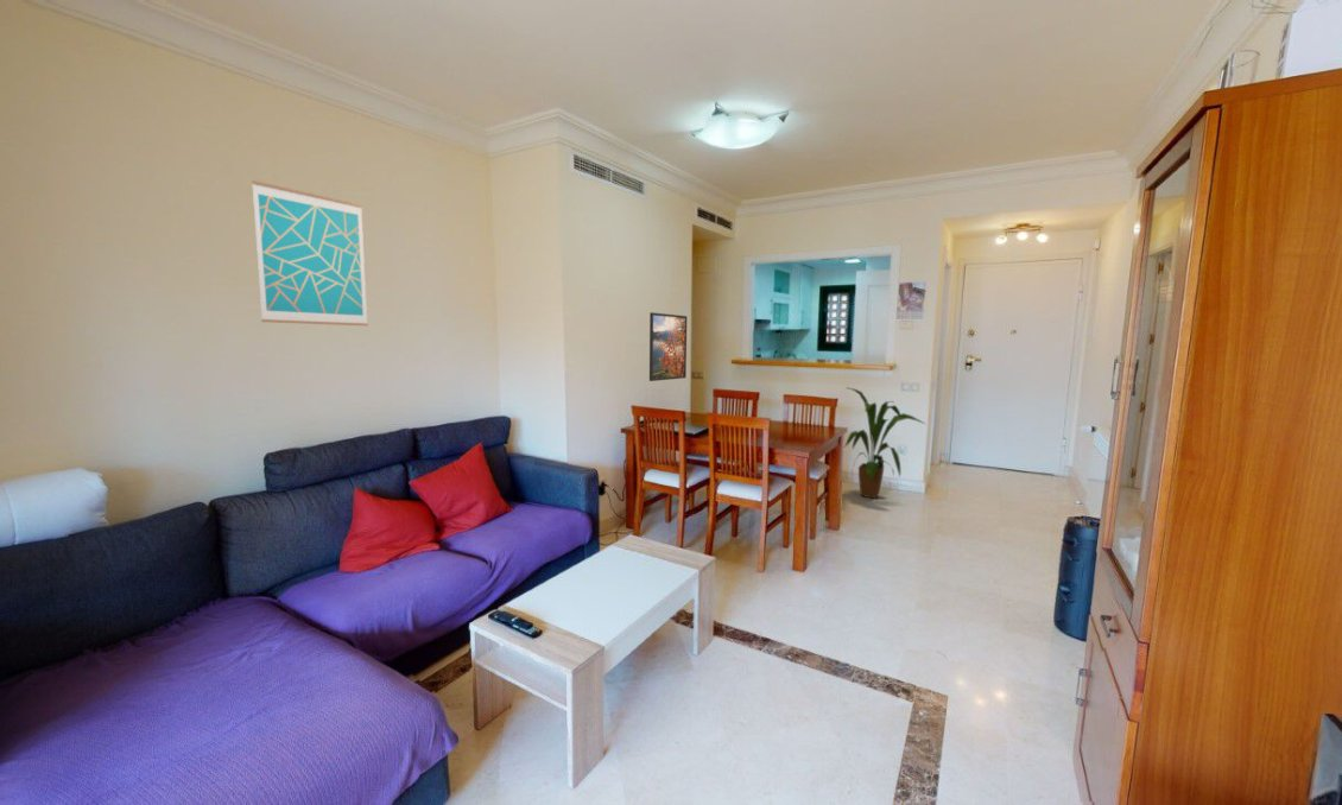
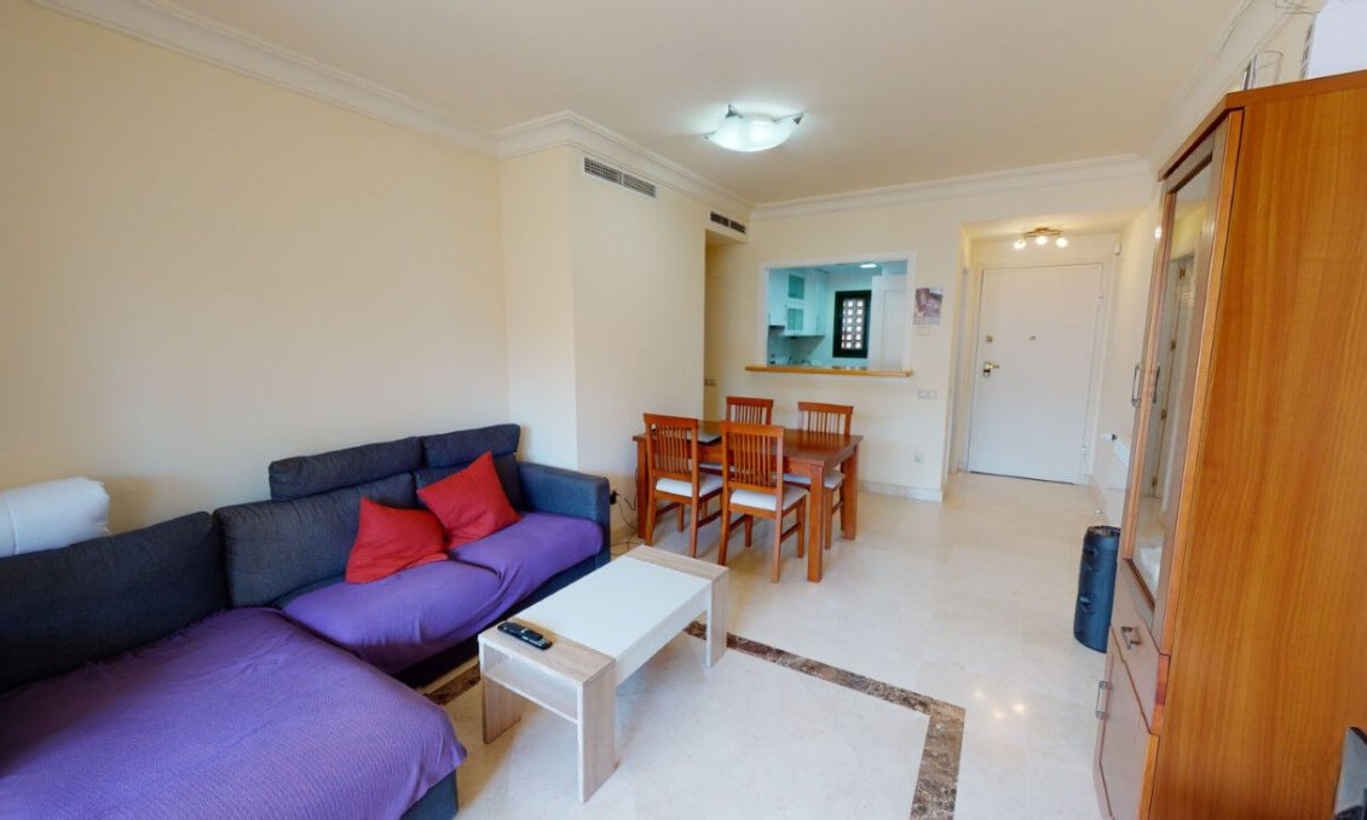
- house plant (882, 443)
- wall art (315, 259)
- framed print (669, 347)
